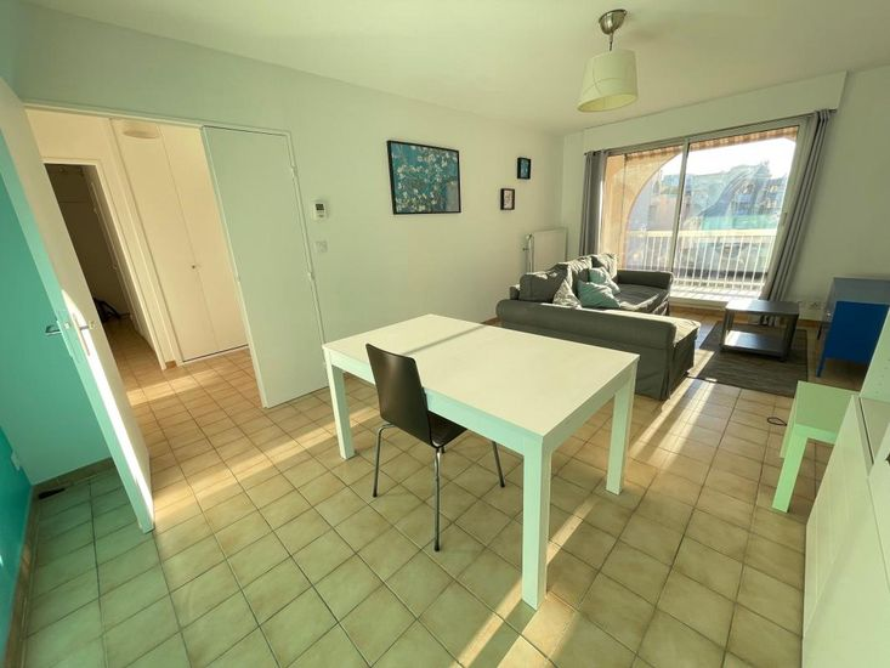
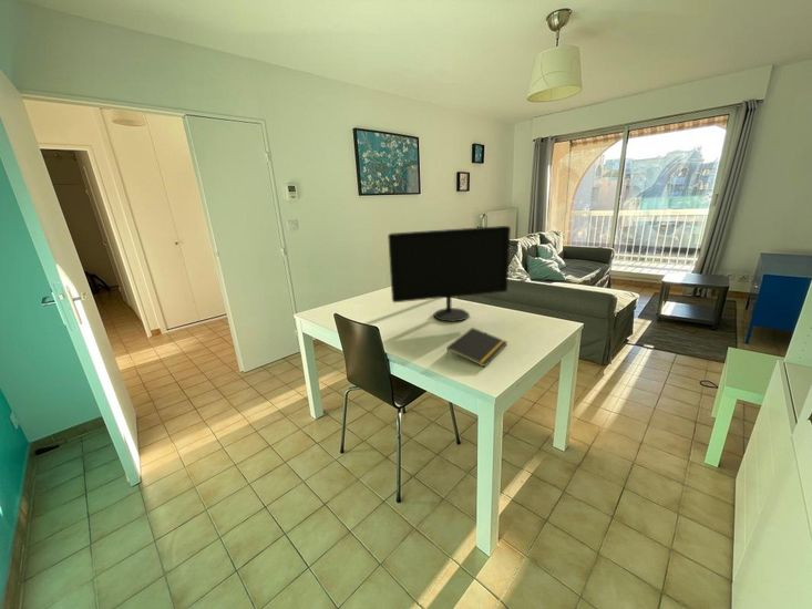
+ notepad (477, 345)
+ computer monitor (451, 273)
